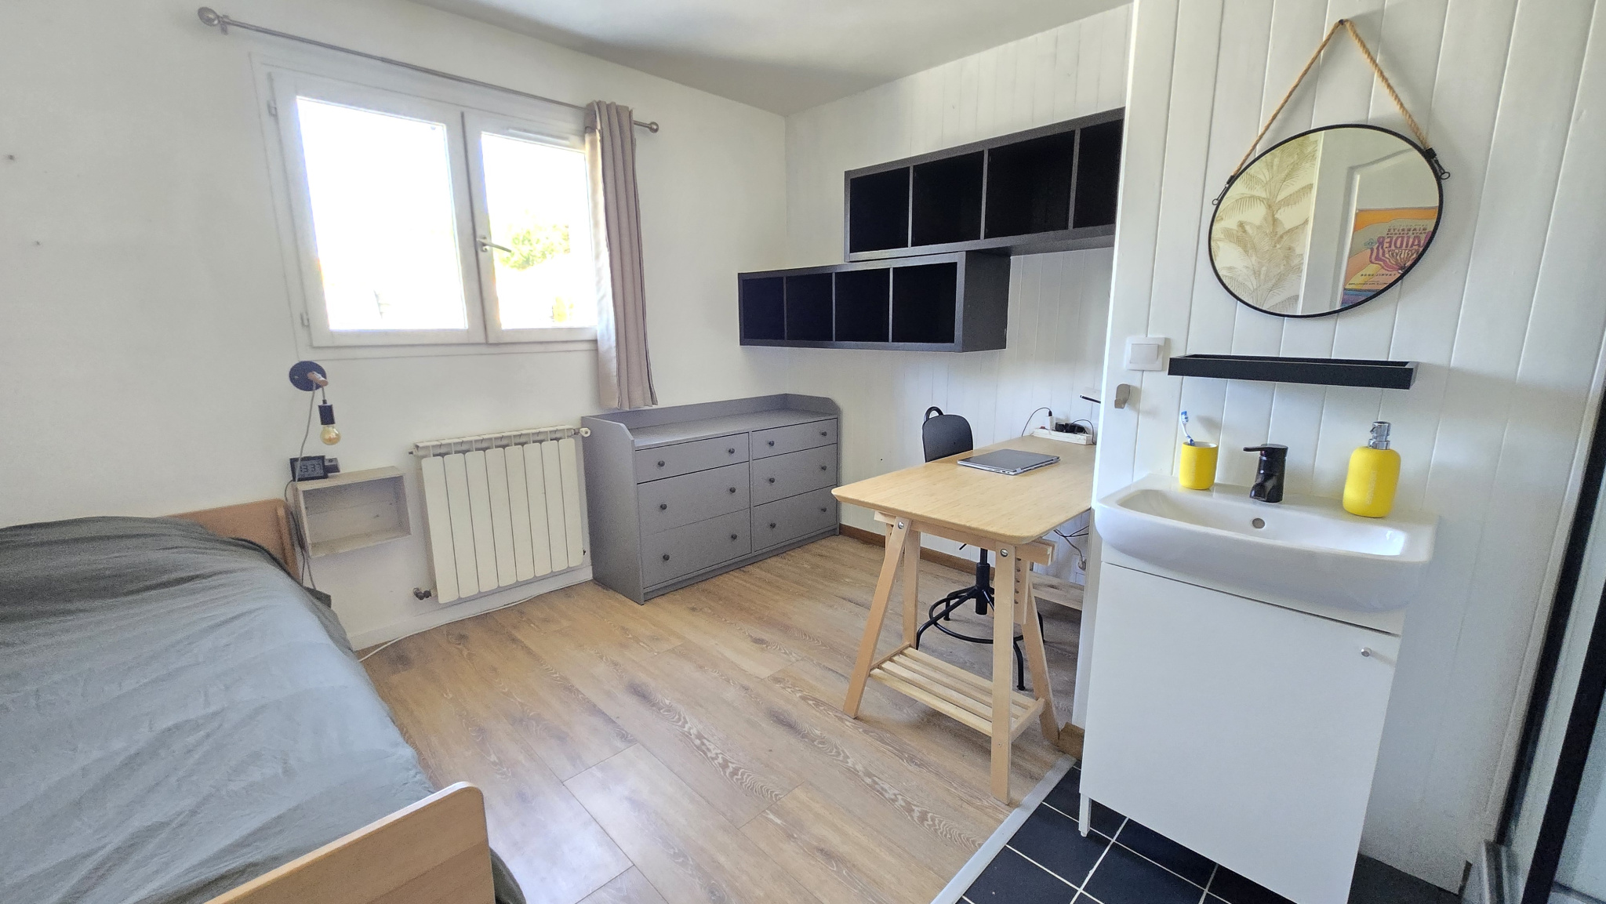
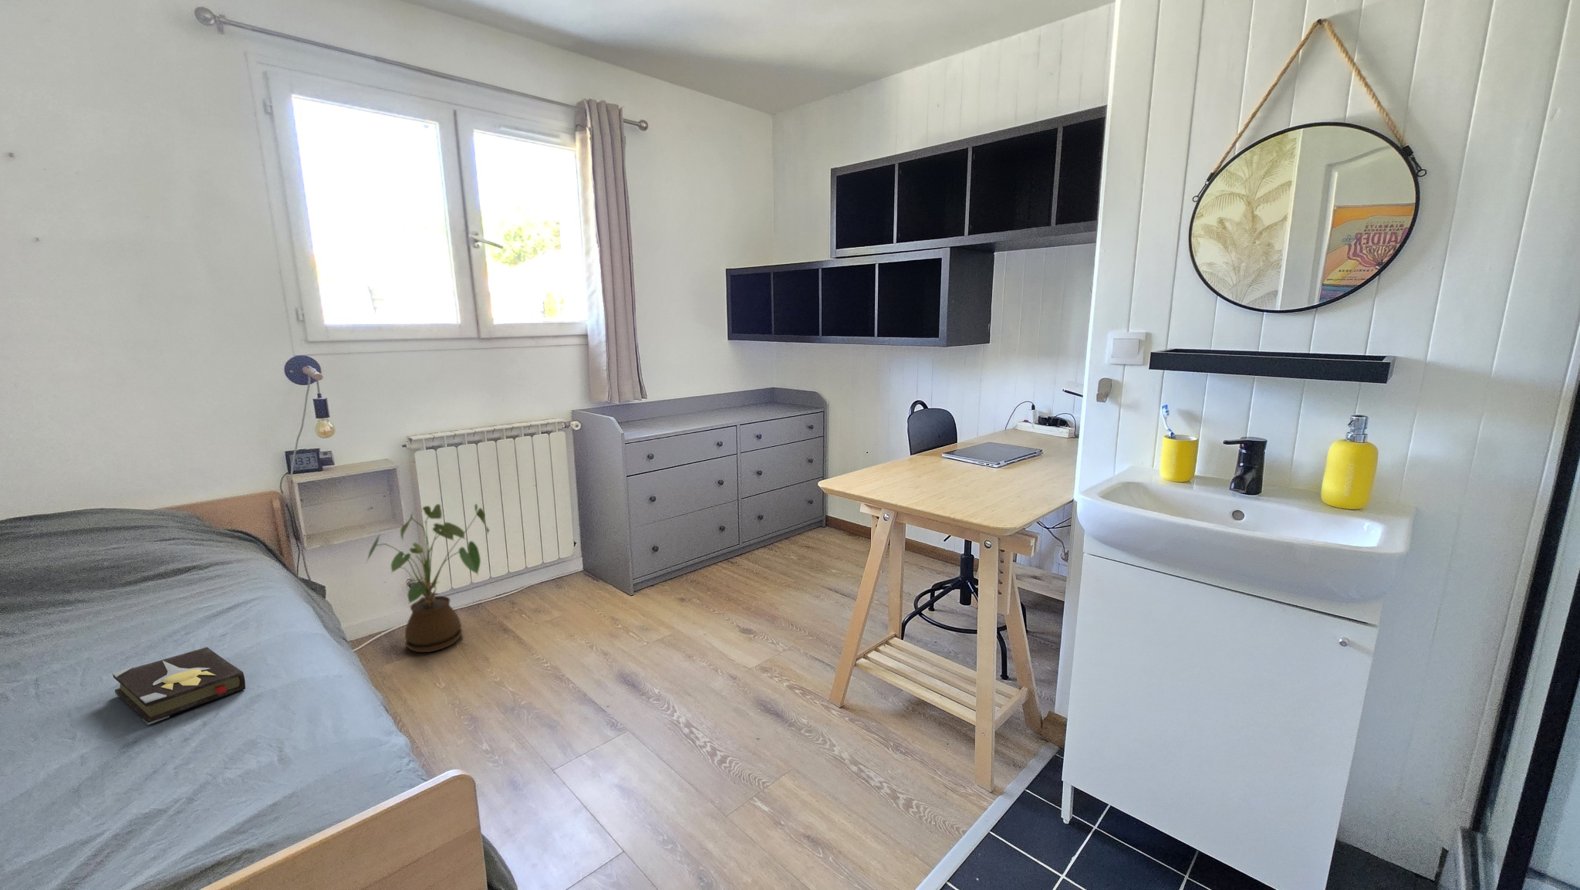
+ house plant (437, 577)
+ hardback book (179, 681)
